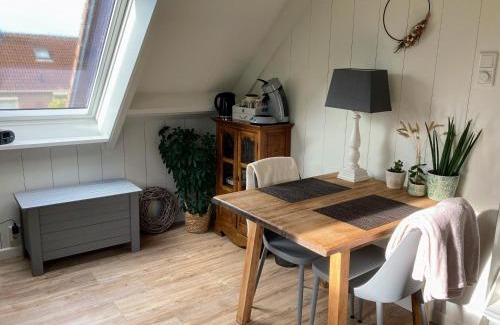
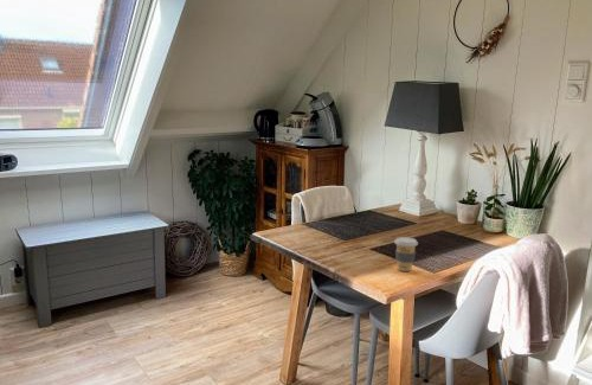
+ coffee cup (405, 254)
